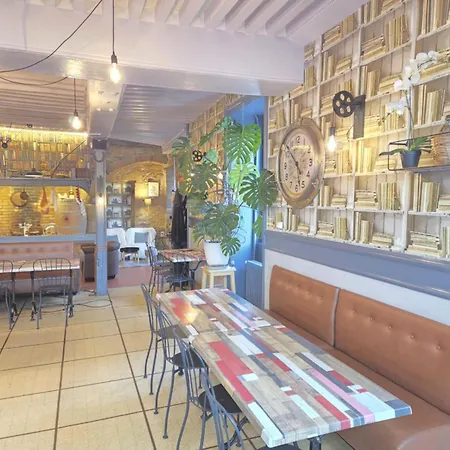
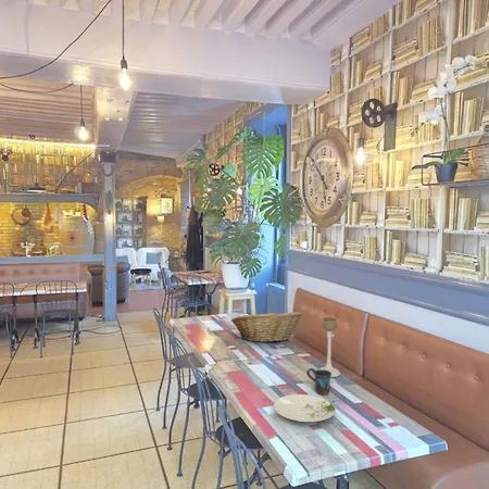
+ fruit basket (266, 323)
+ plate (303, 411)
+ candle holder (329, 346)
+ mug (319, 380)
